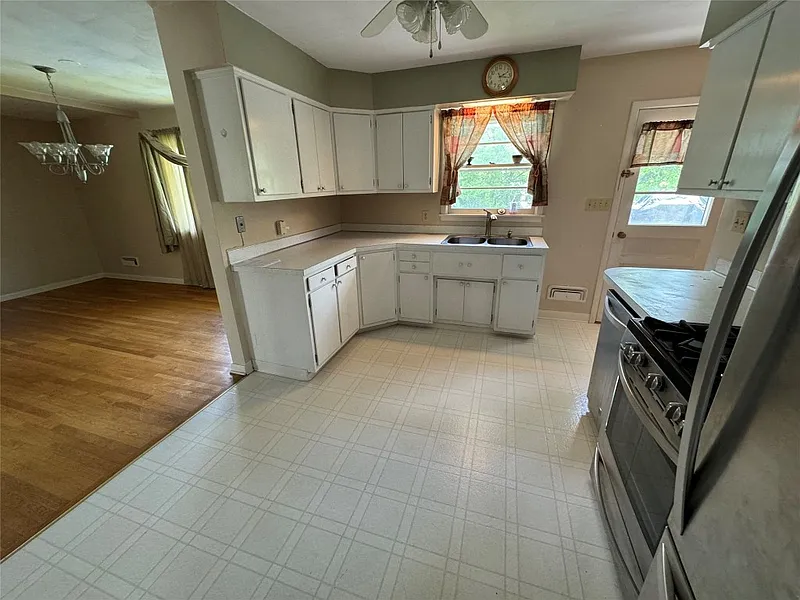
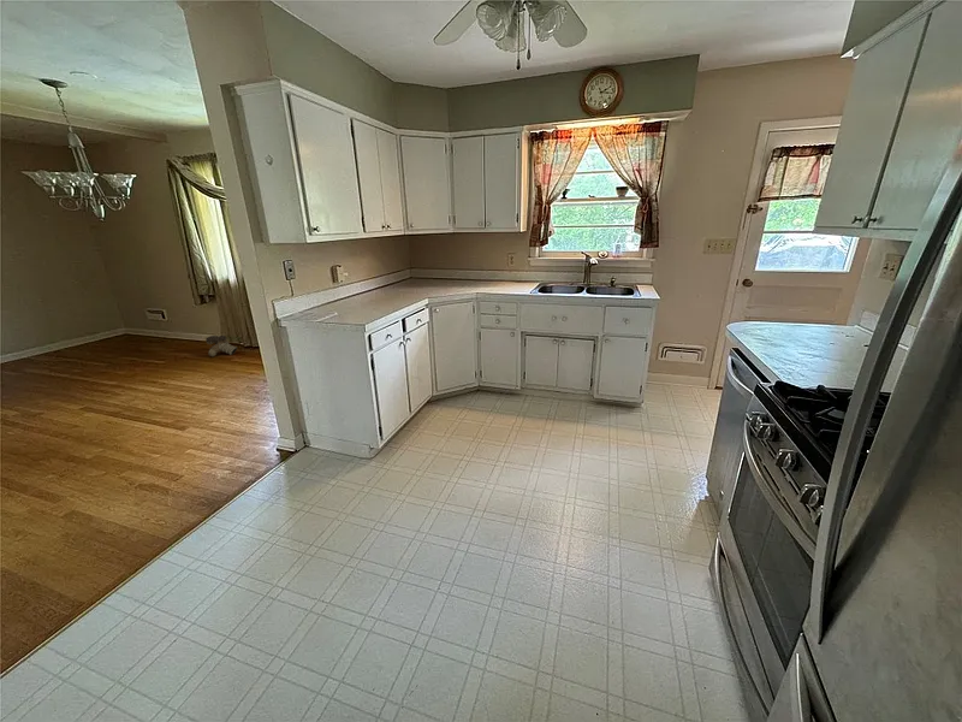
+ boots (221, 344)
